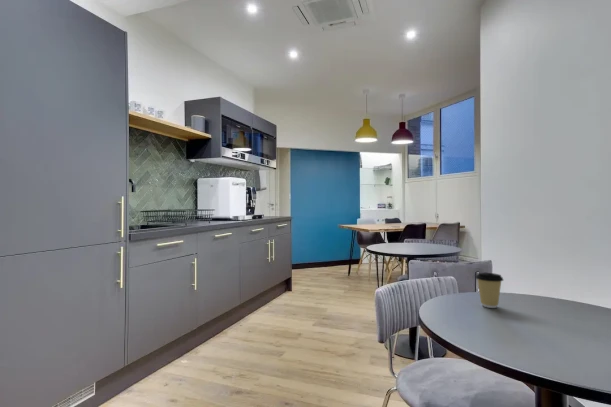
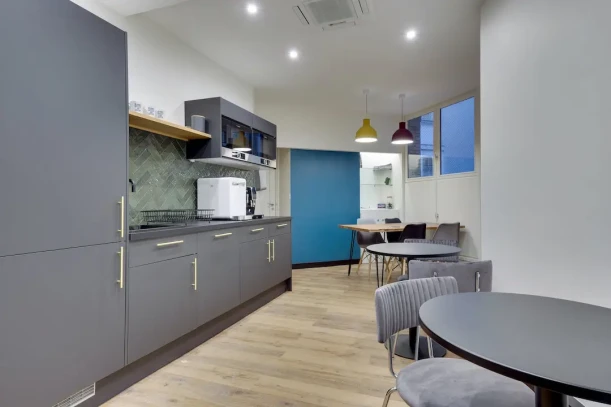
- coffee cup (489, 289)
